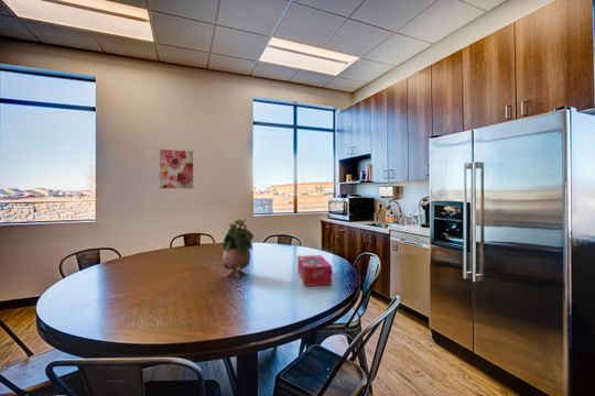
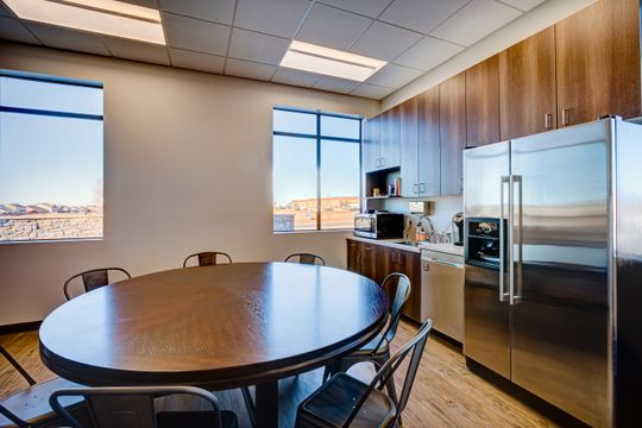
- tissue box (313, 268)
- potted plant (238, 246)
- wall art (176, 169)
